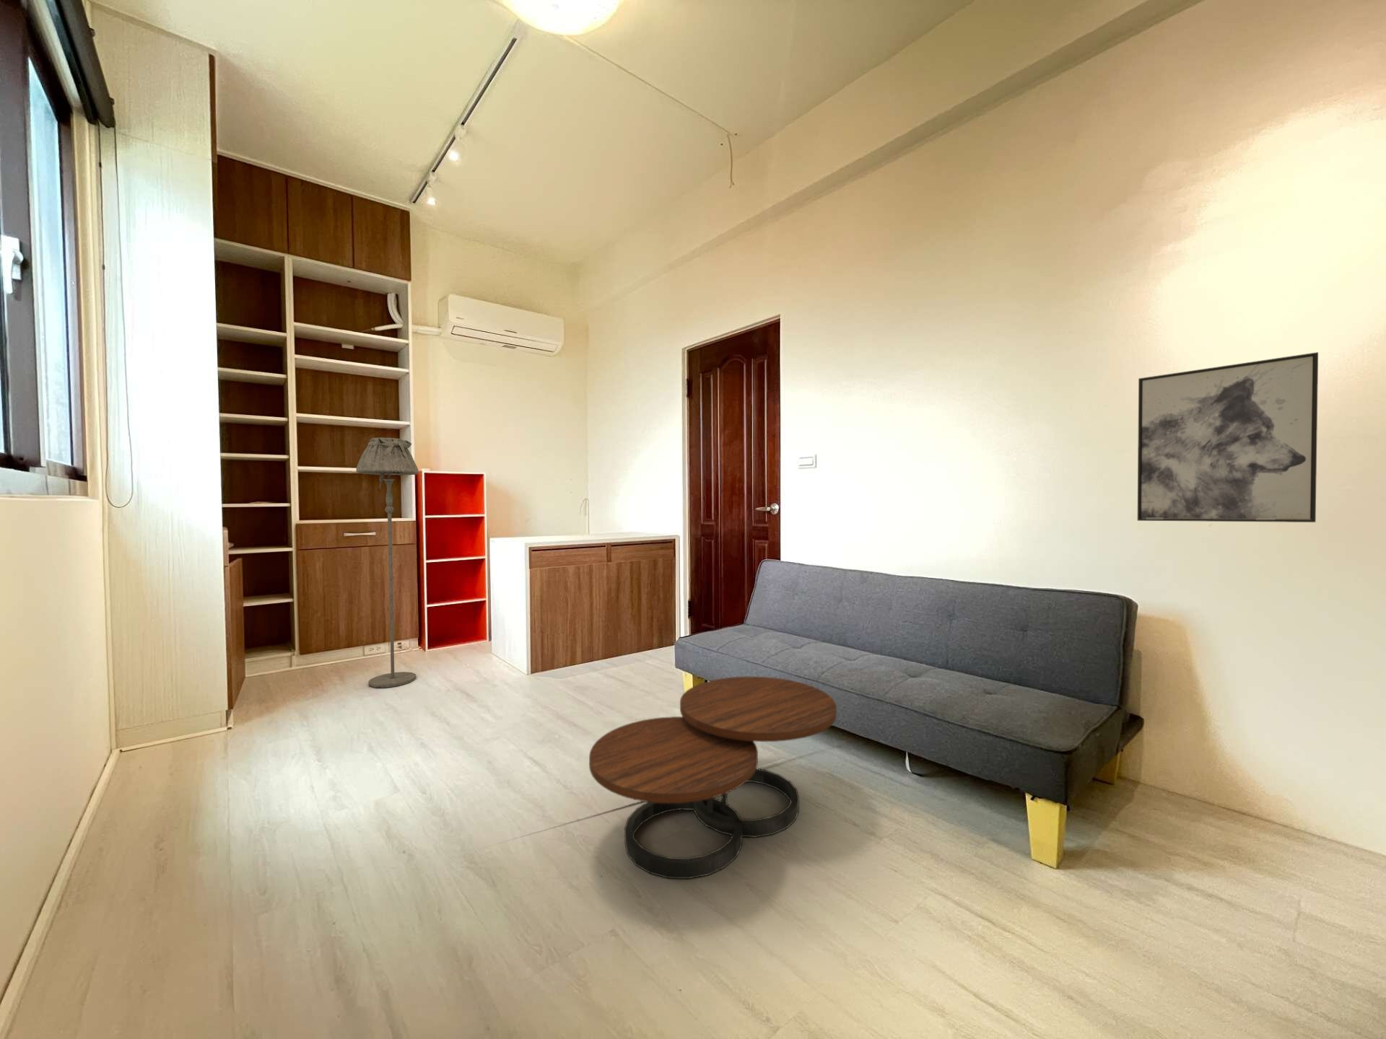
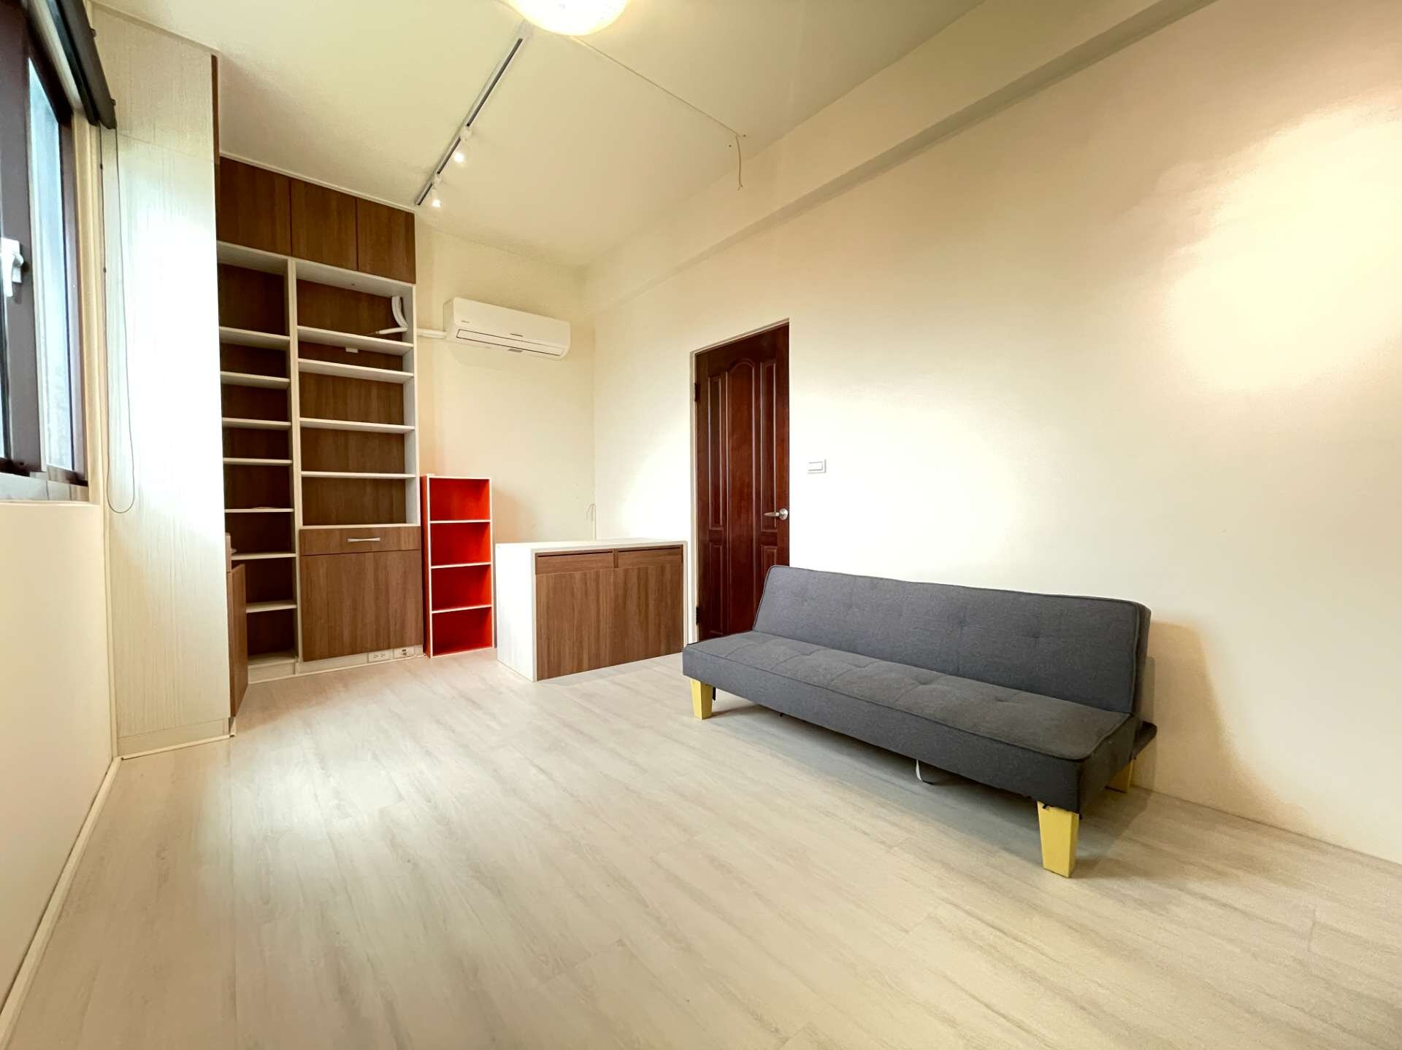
- coffee table (720, 767)
- wall art (1219, 444)
- floor lamp (390, 560)
